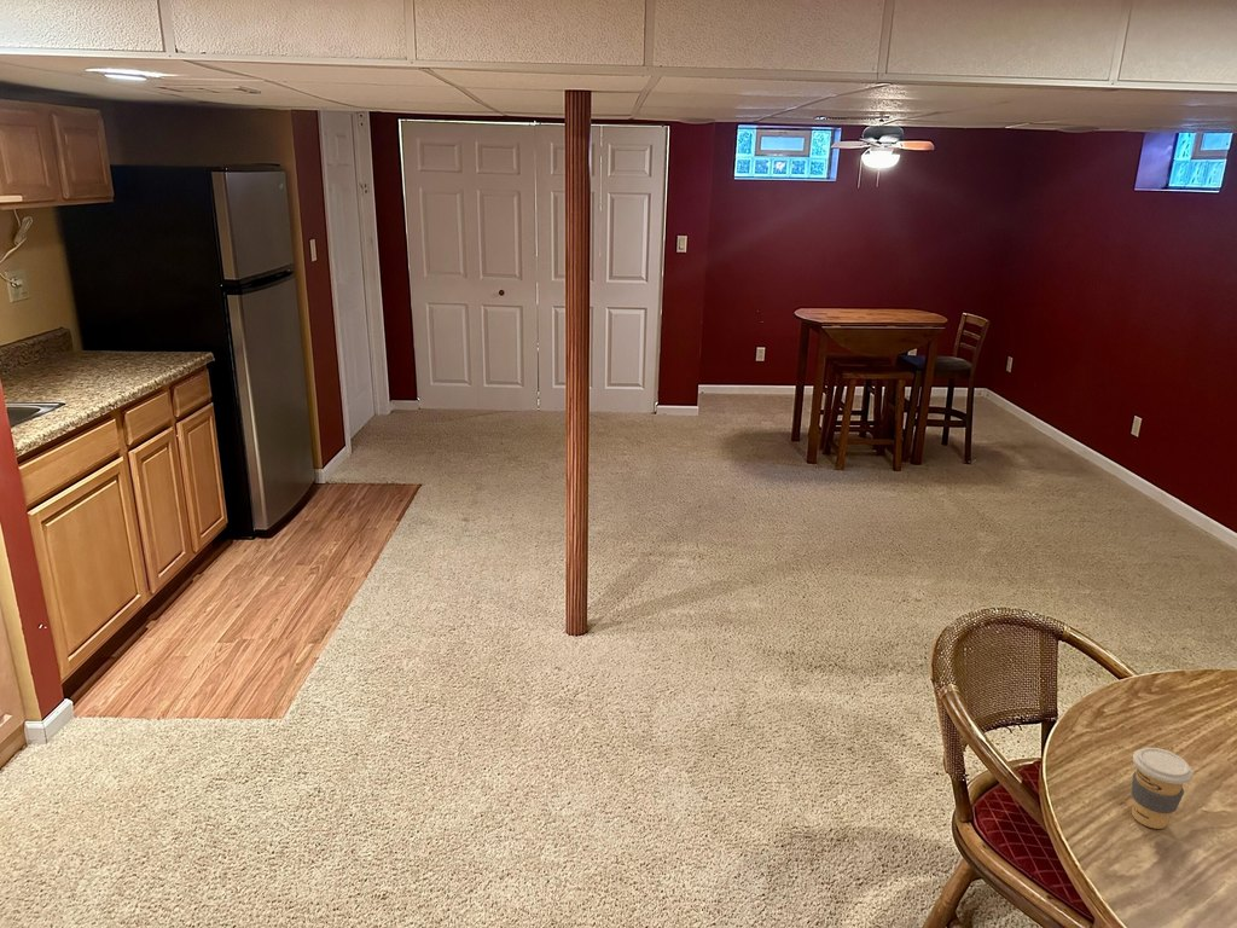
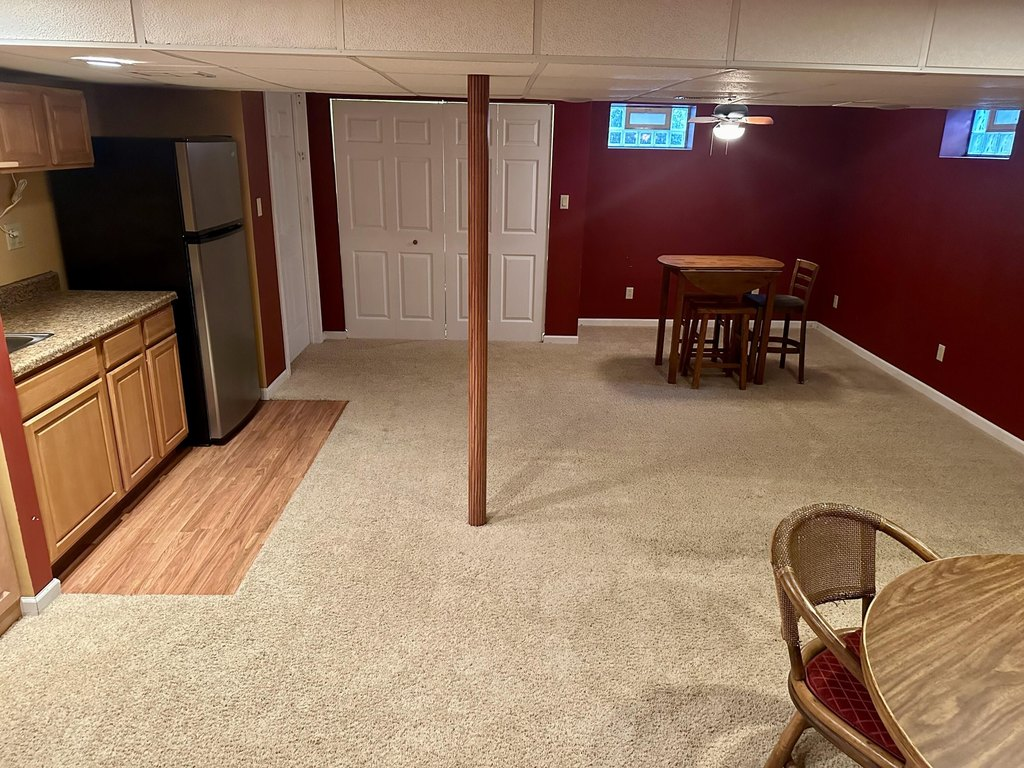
- coffee cup (1156, 789)
